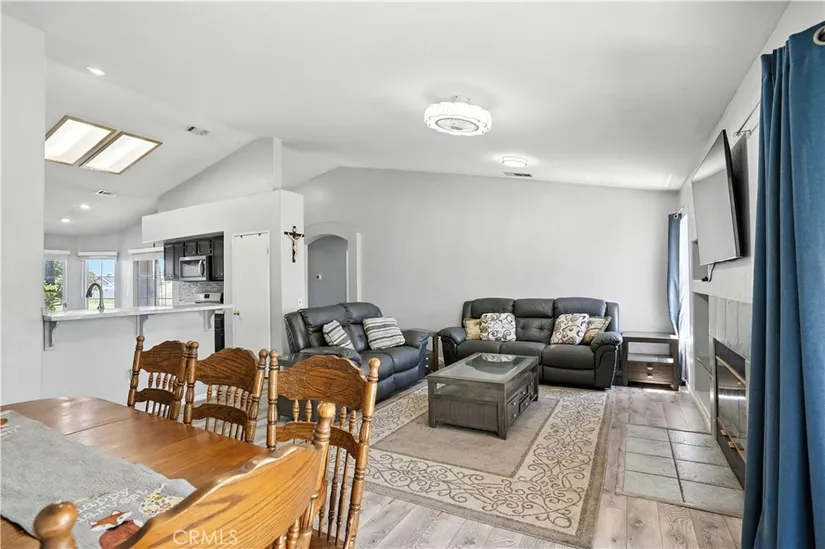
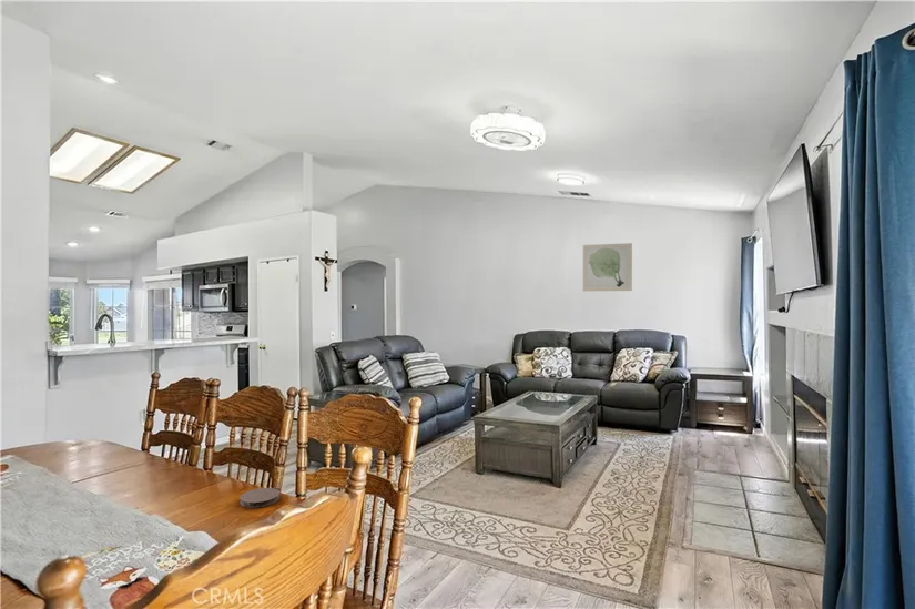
+ coaster (260, 497)
+ wall art (607, 267)
